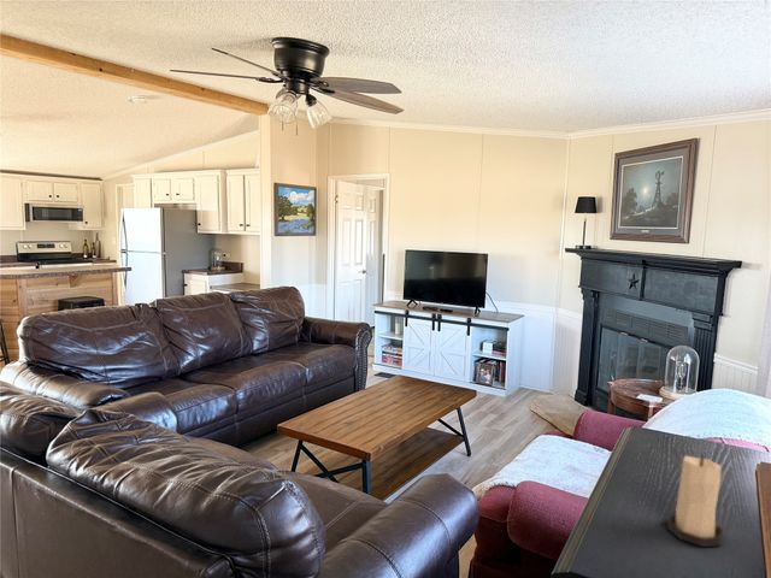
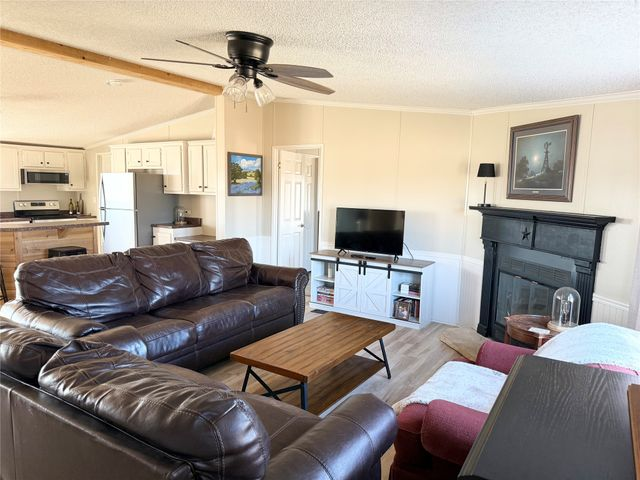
- candle (698, 493)
